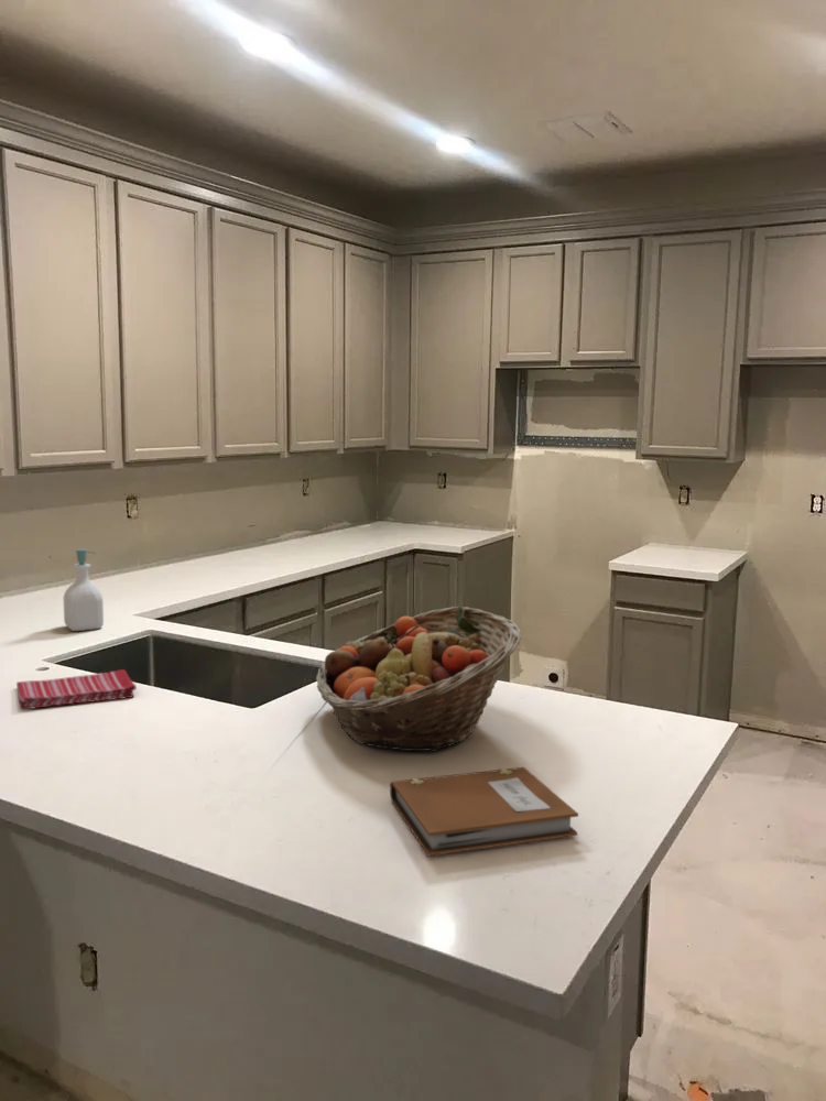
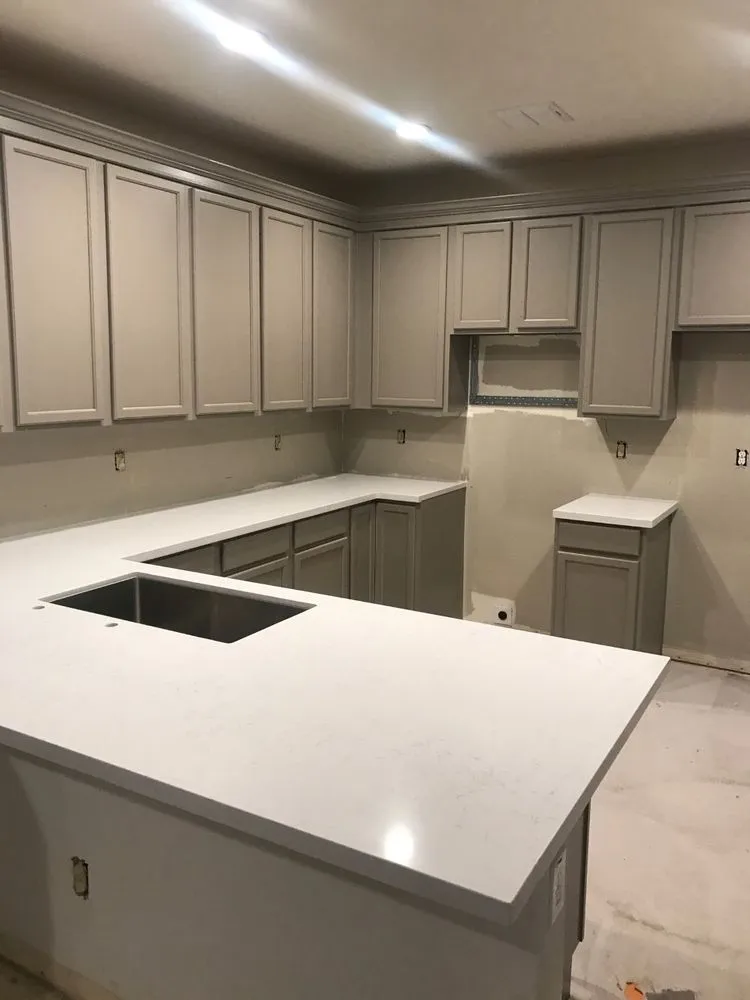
- soap bottle (83, 588)
- dish towel (76, 687)
- notebook (482, 805)
- fruit basket (416, 672)
